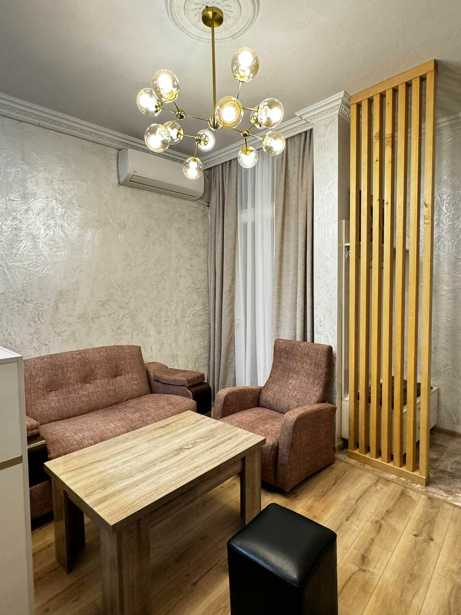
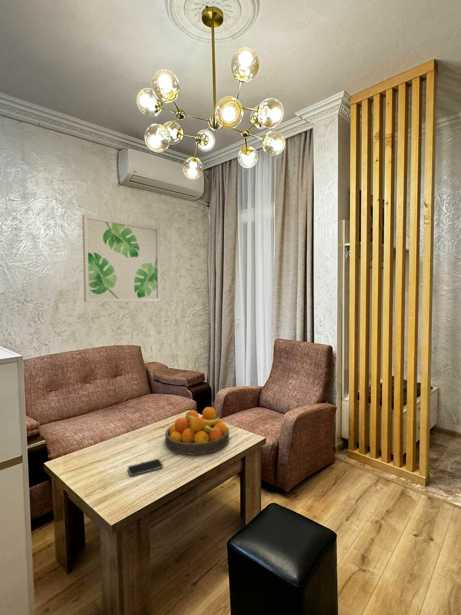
+ fruit bowl (197, 426)
+ wall art (124, 261)
+ smartphone (145, 466)
